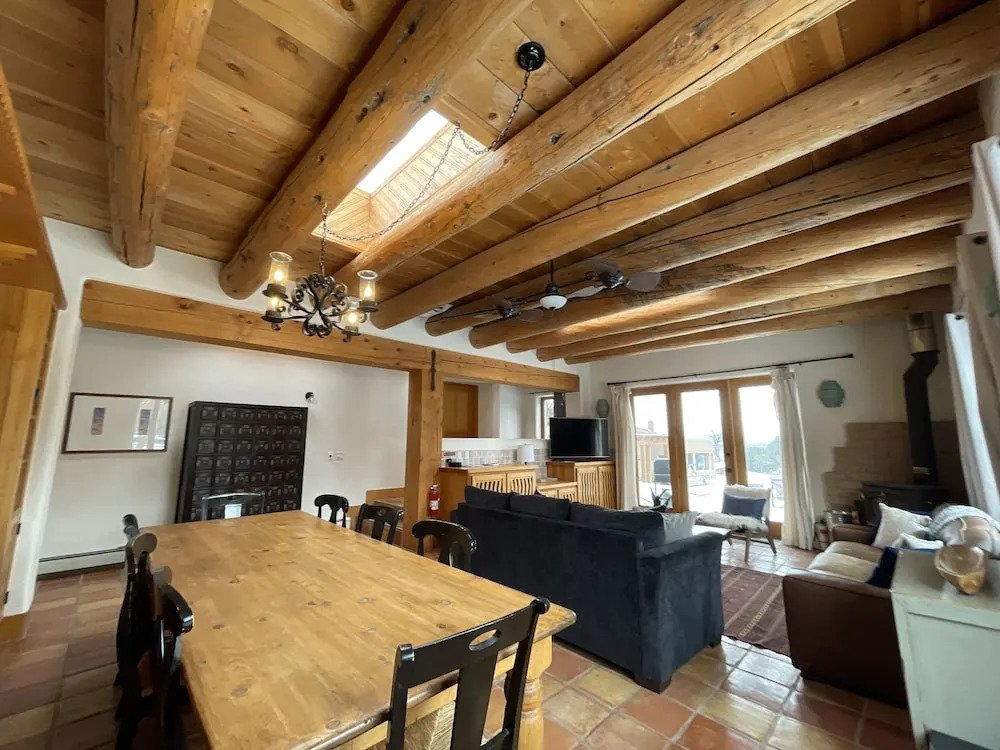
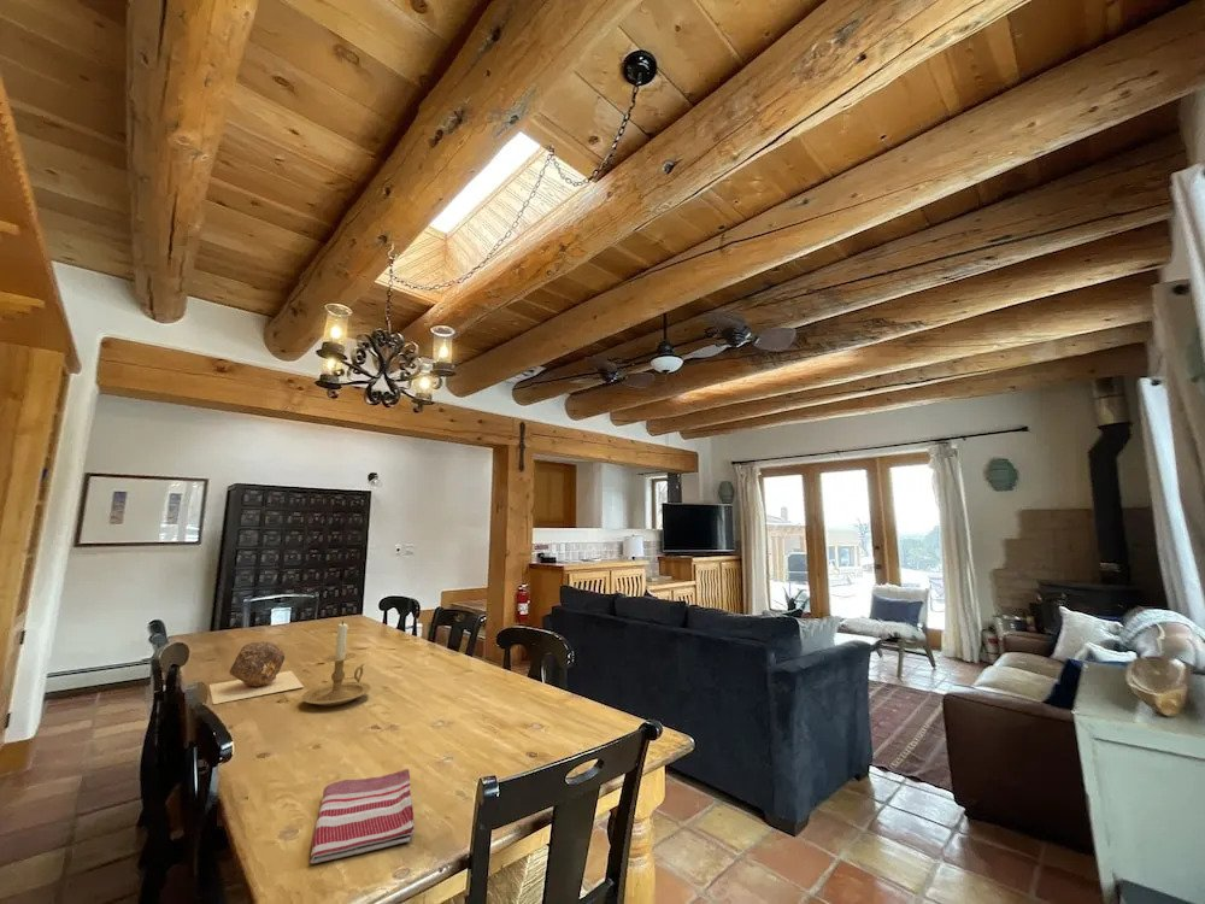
+ candle holder (340, 659)
+ dish towel (365, 809)
+ rock (258, 663)
